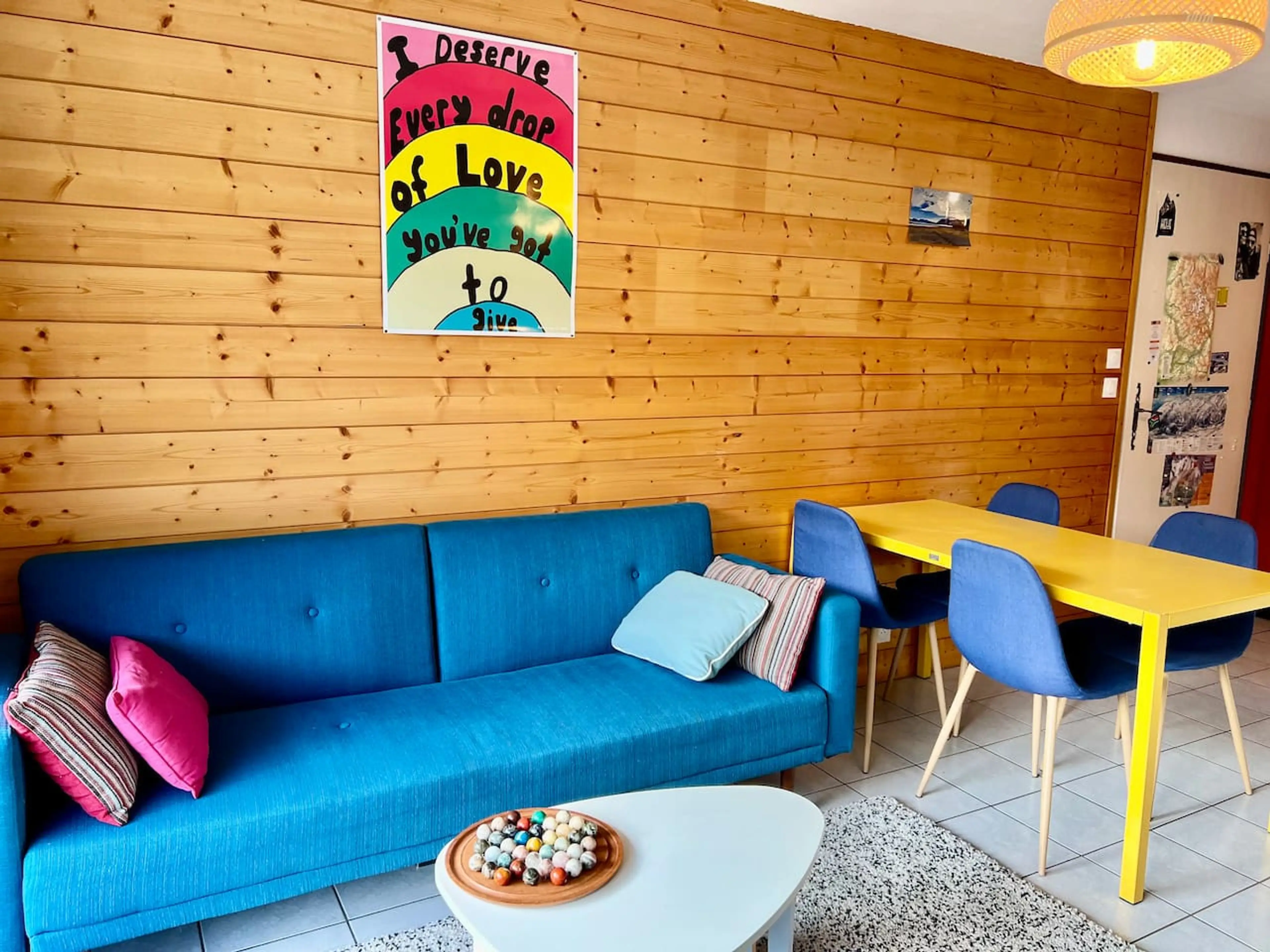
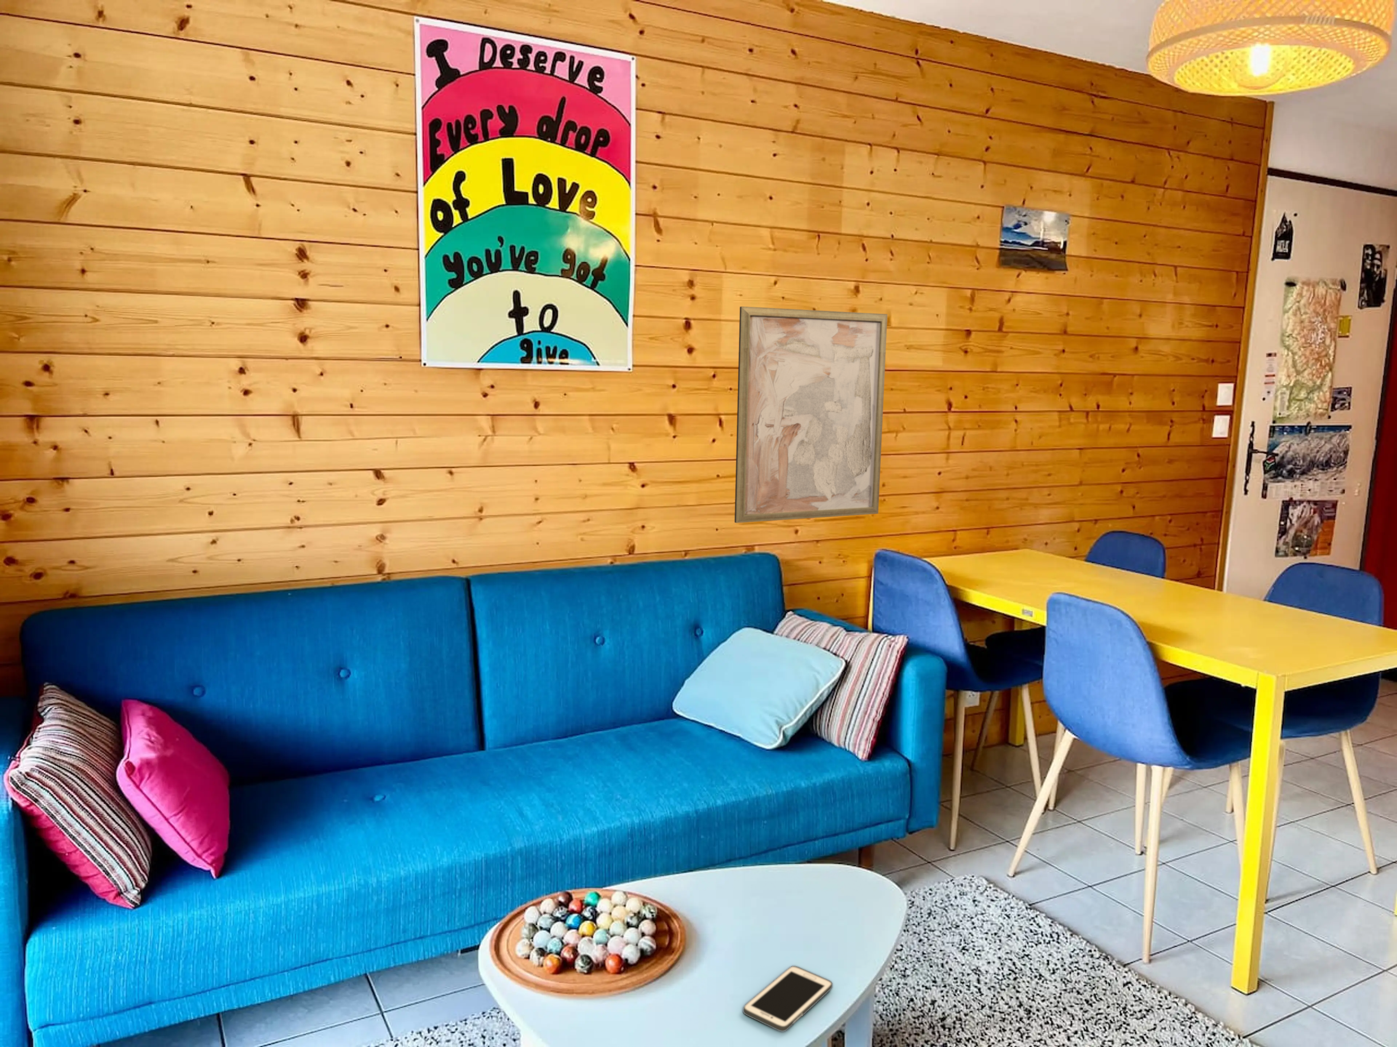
+ wall art (814, 416)
+ cell phone (789, 998)
